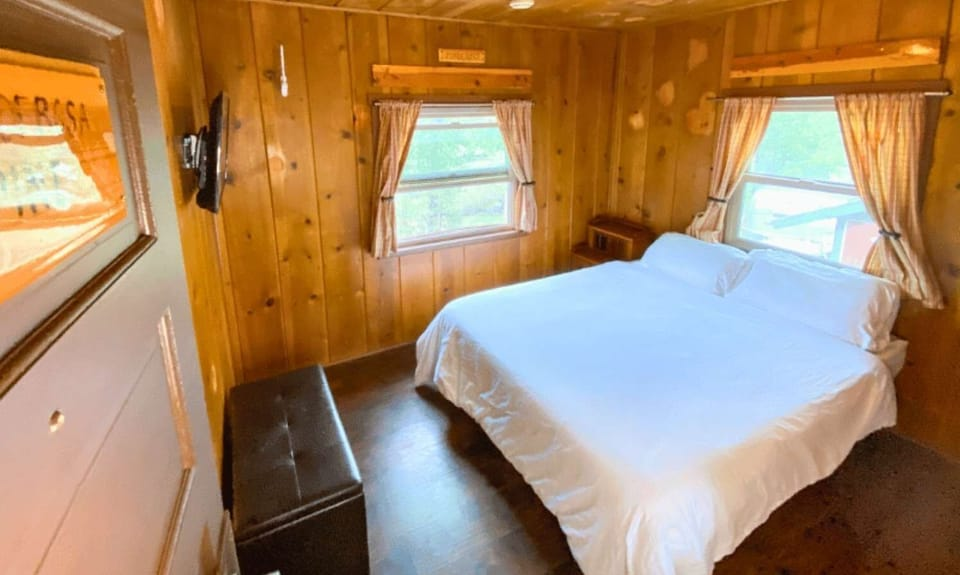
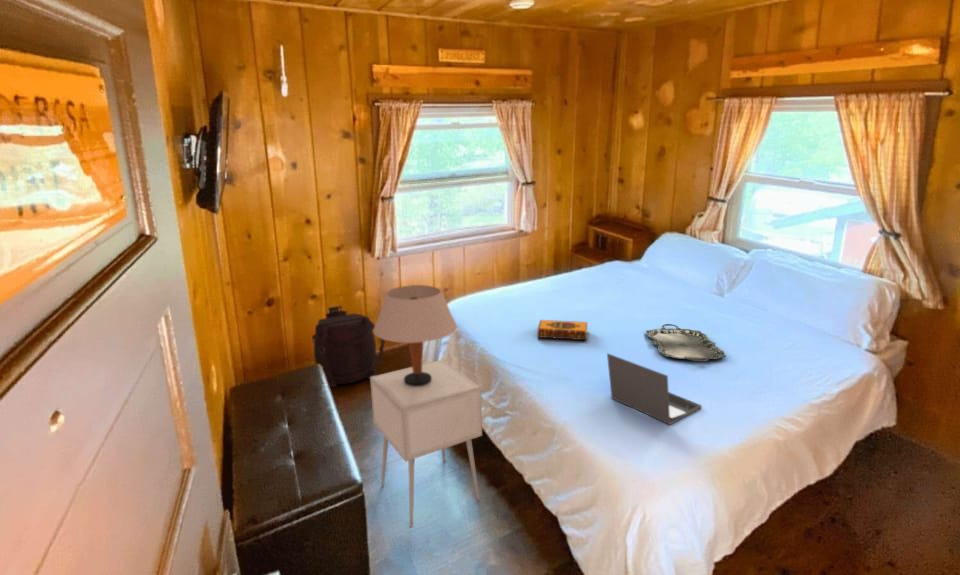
+ serving tray (683, 343)
+ table lamp (416, 337)
+ backpack (345, 345)
+ nightstand (426, 437)
+ laptop (654, 380)
+ hardback book (562, 330)
